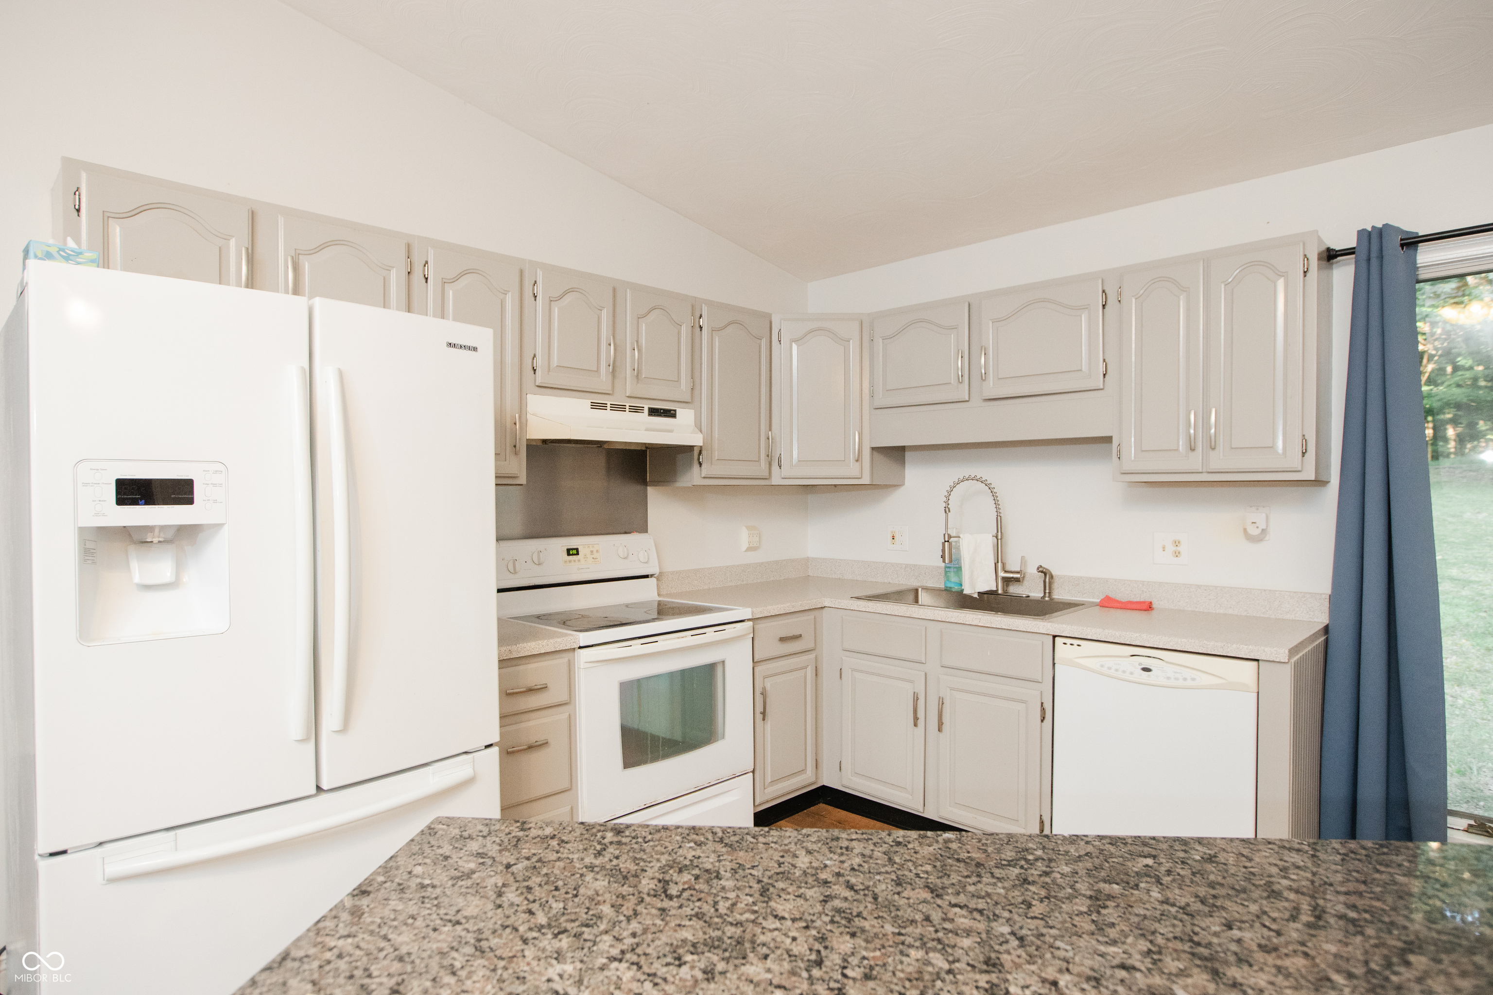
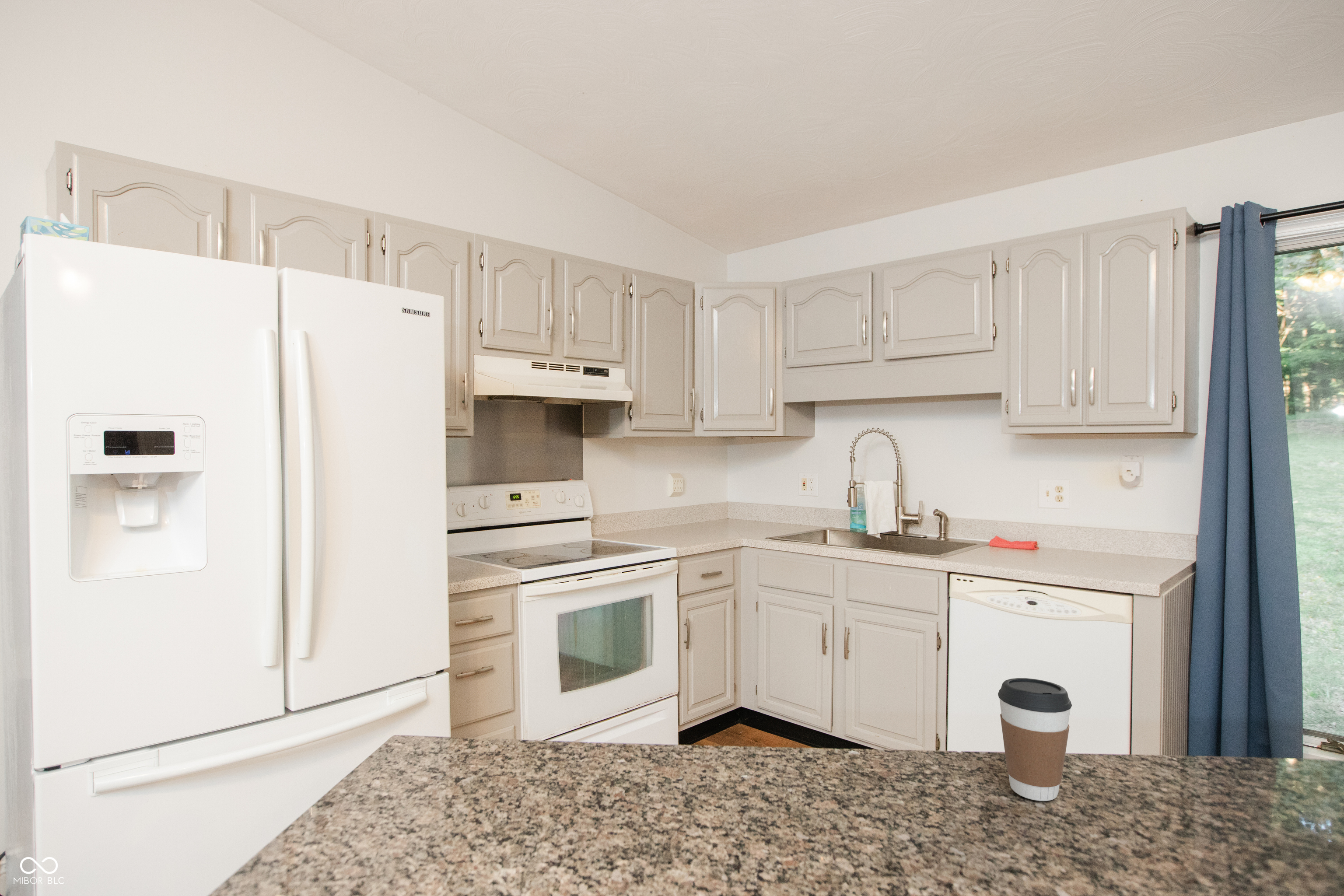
+ coffee cup (1034, 738)
